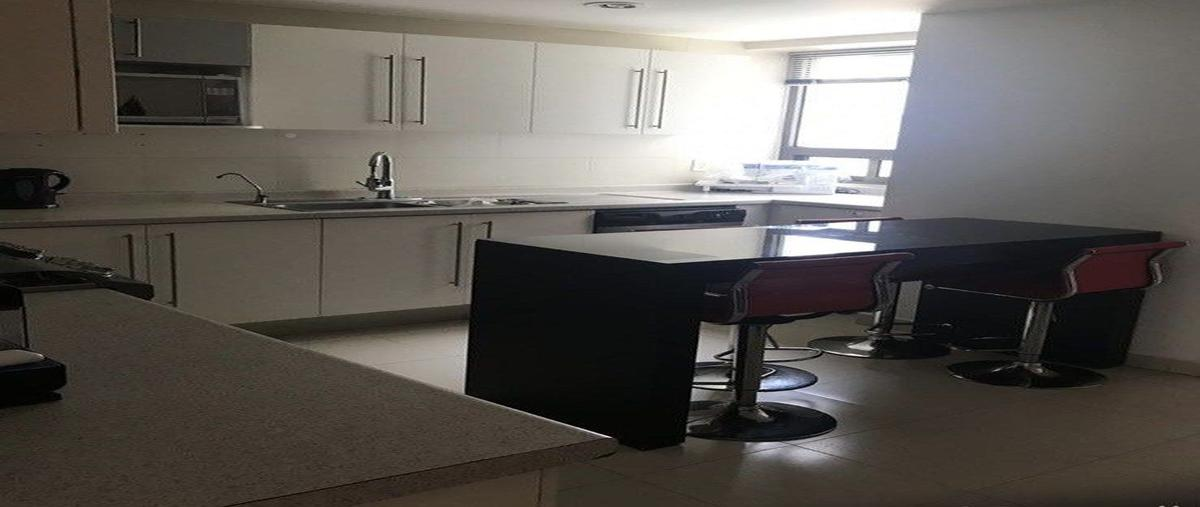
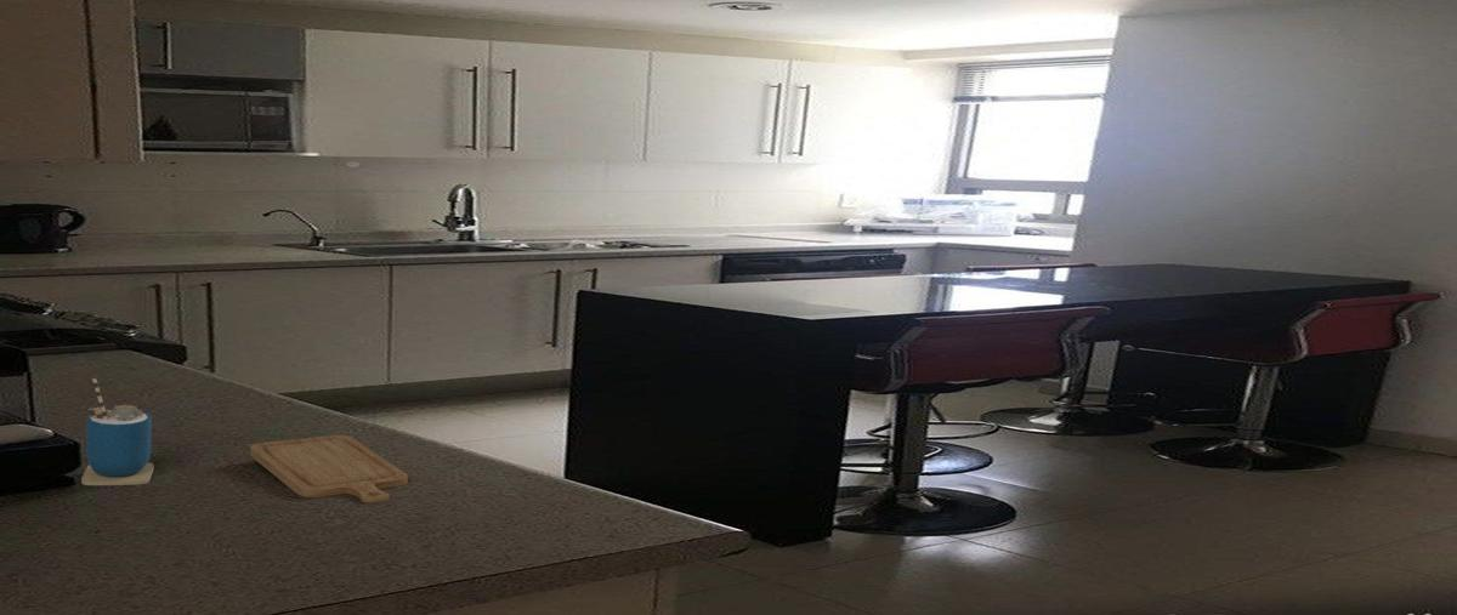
+ cup (119, 426)
+ chopping board (335, 471)
